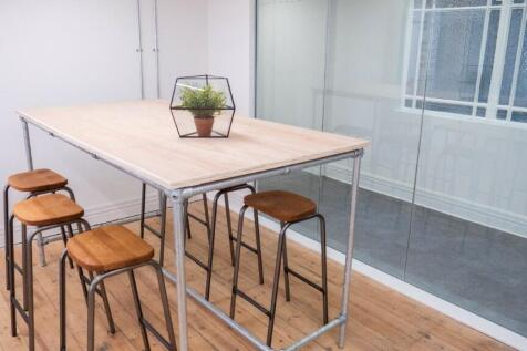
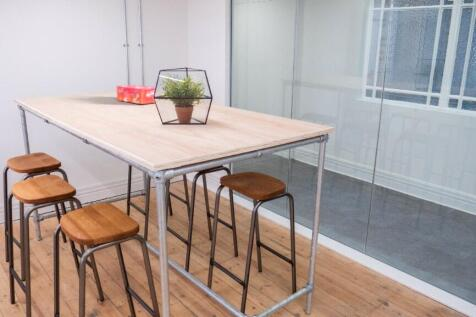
+ tissue box (138, 94)
